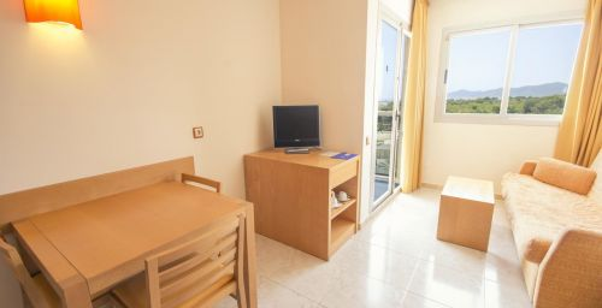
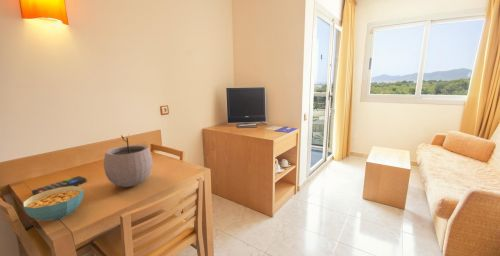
+ plant pot (128, 159)
+ remote control (61, 185)
+ cereal bowl (56, 206)
